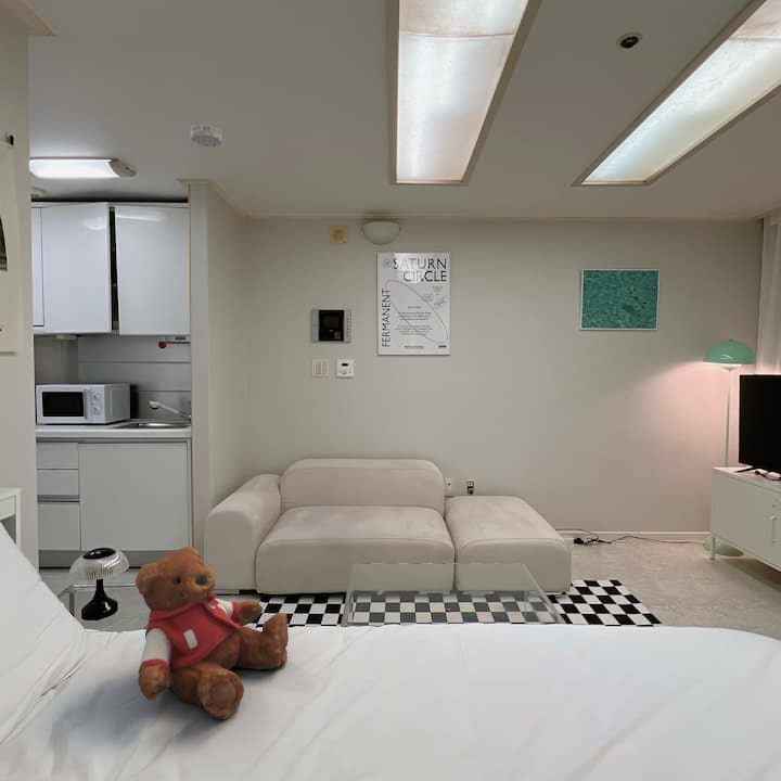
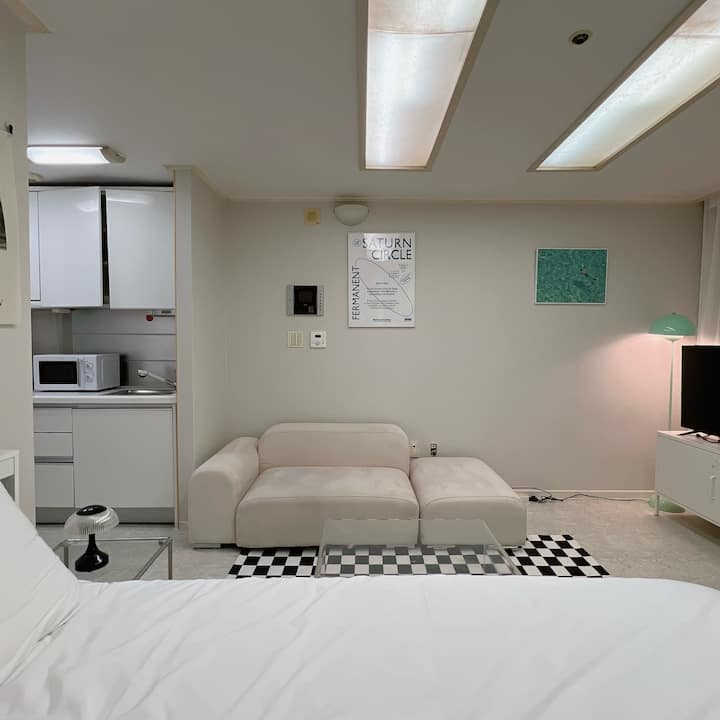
- smoke detector (206, 135)
- teddy bear (213, 618)
